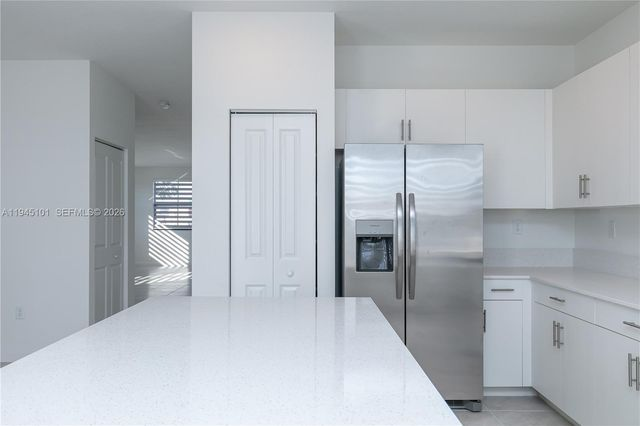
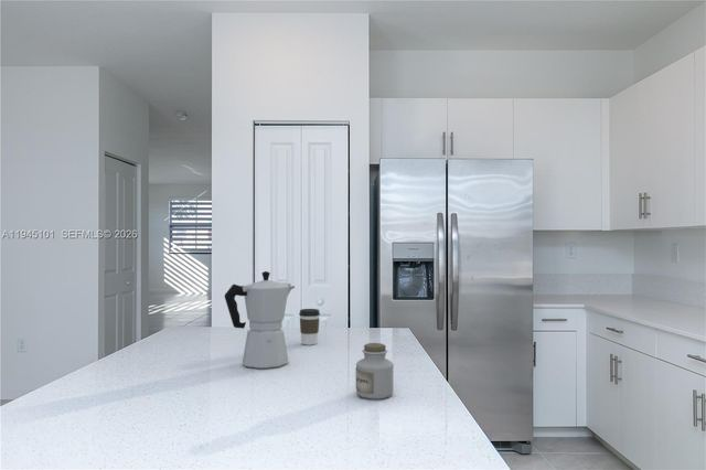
+ moka pot (260, 317)
+ coffee cup (309, 327)
+ jar (374, 368)
